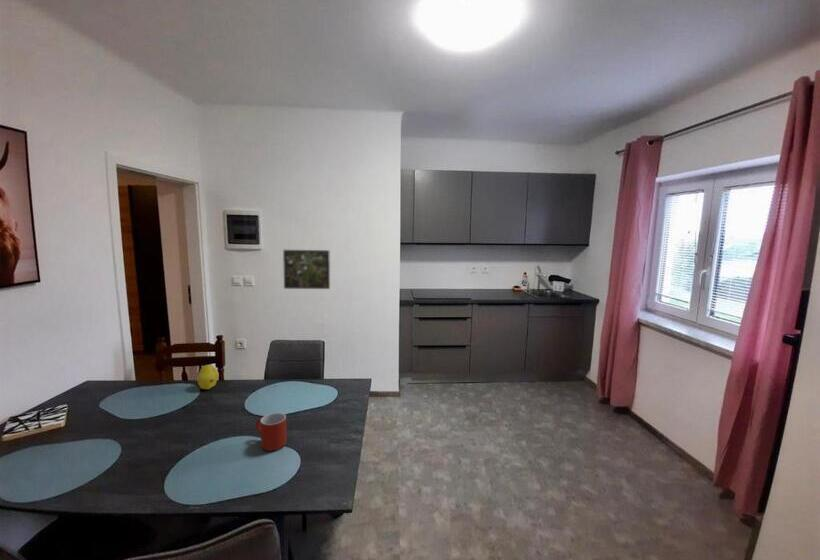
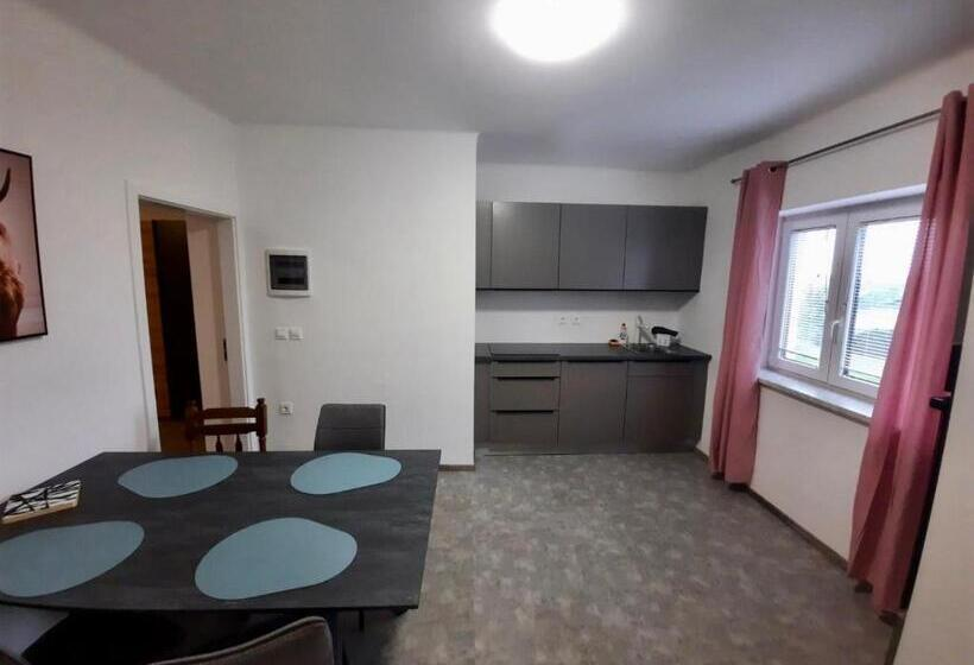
- mug (269, 430)
- fruit (207, 376)
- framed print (306, 269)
